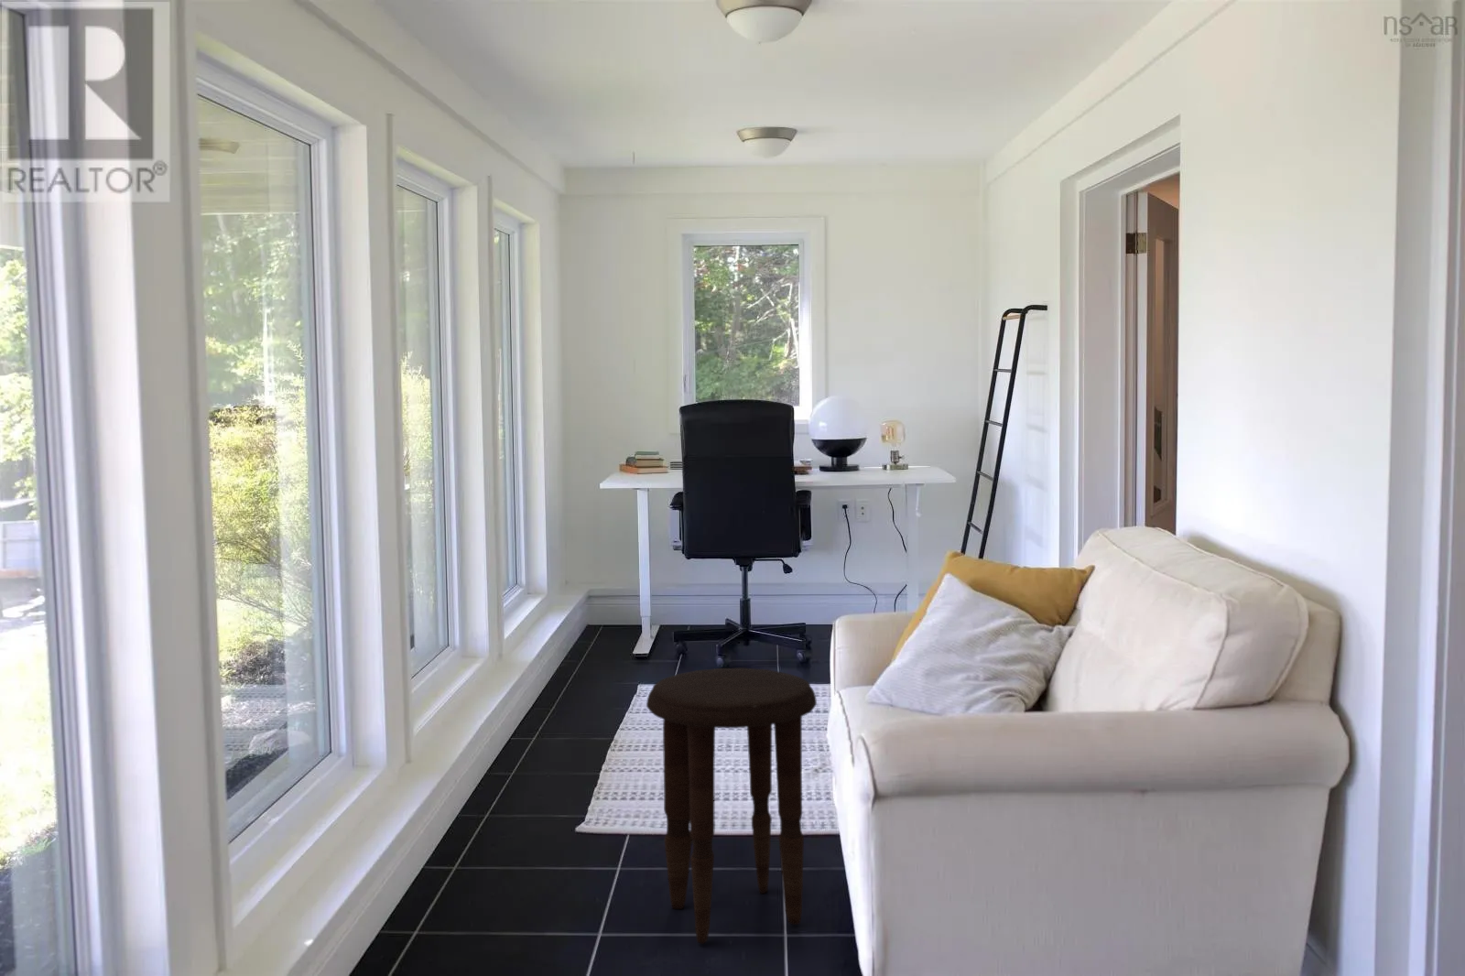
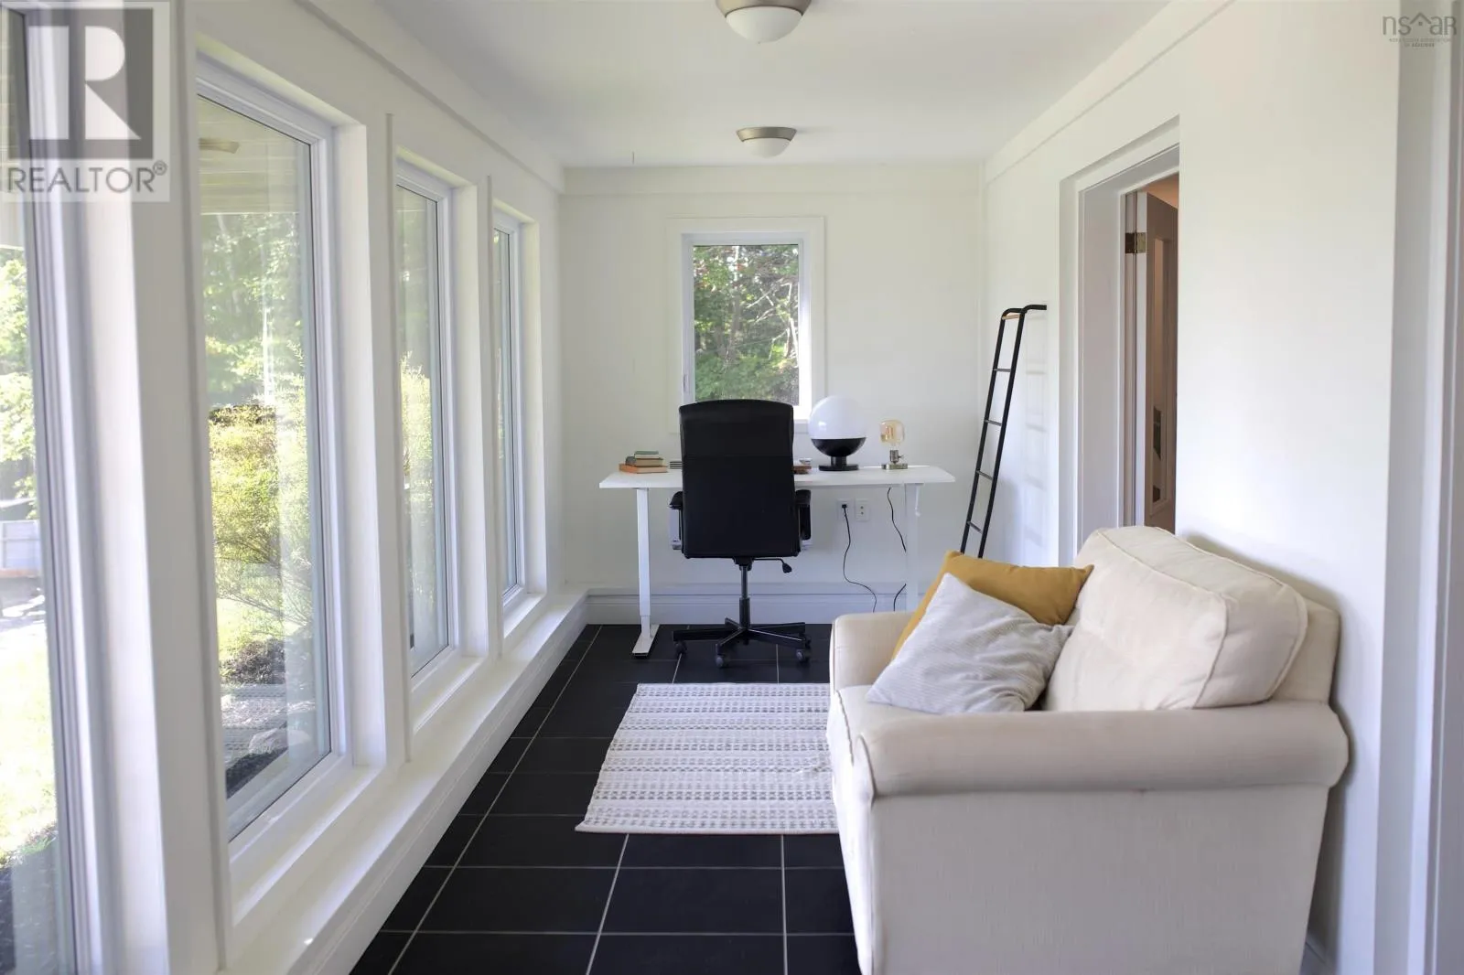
- side table (750, 795)
